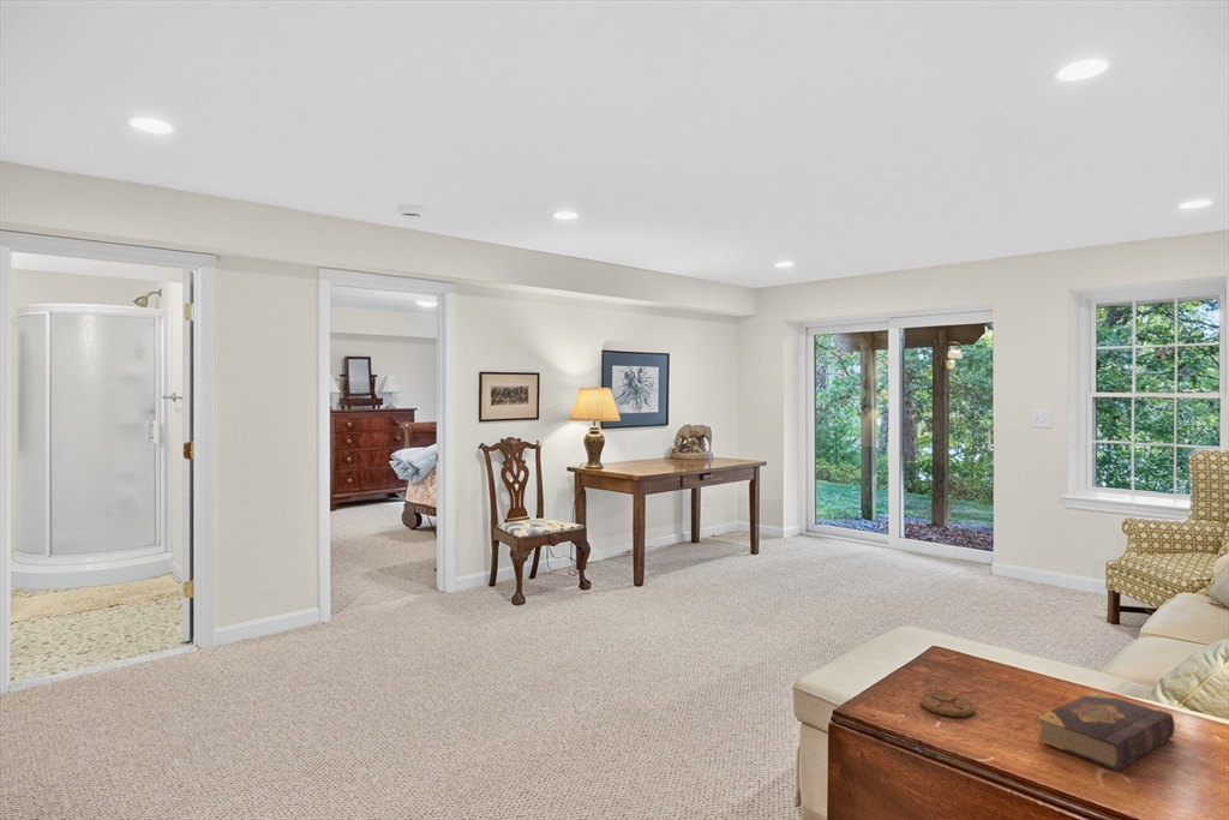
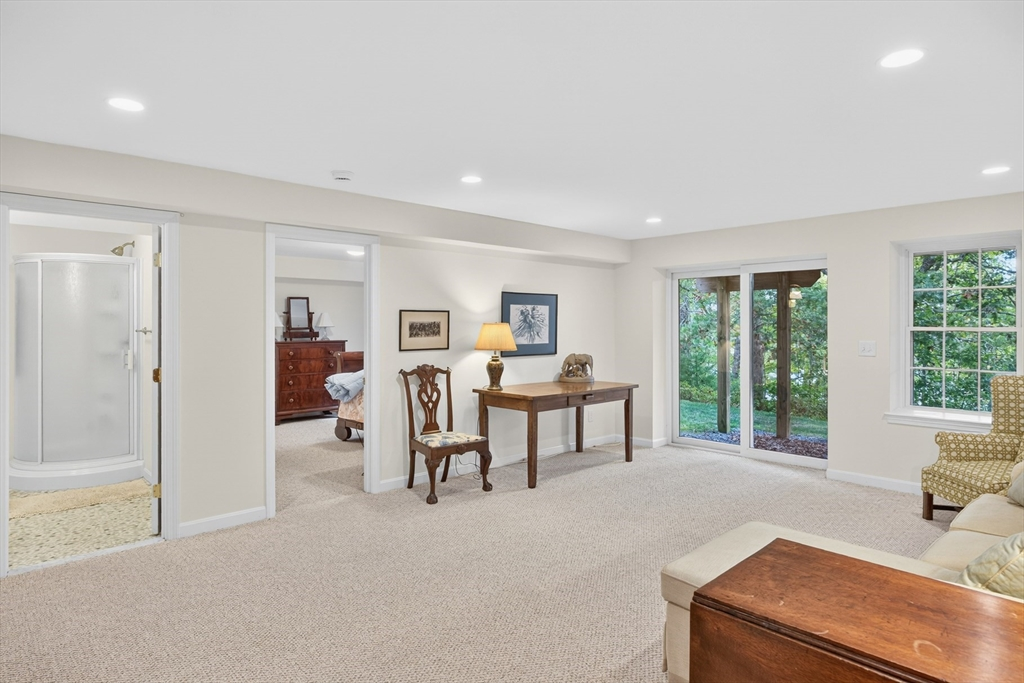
- book (1110, 725)
- coaster (947, 704)
